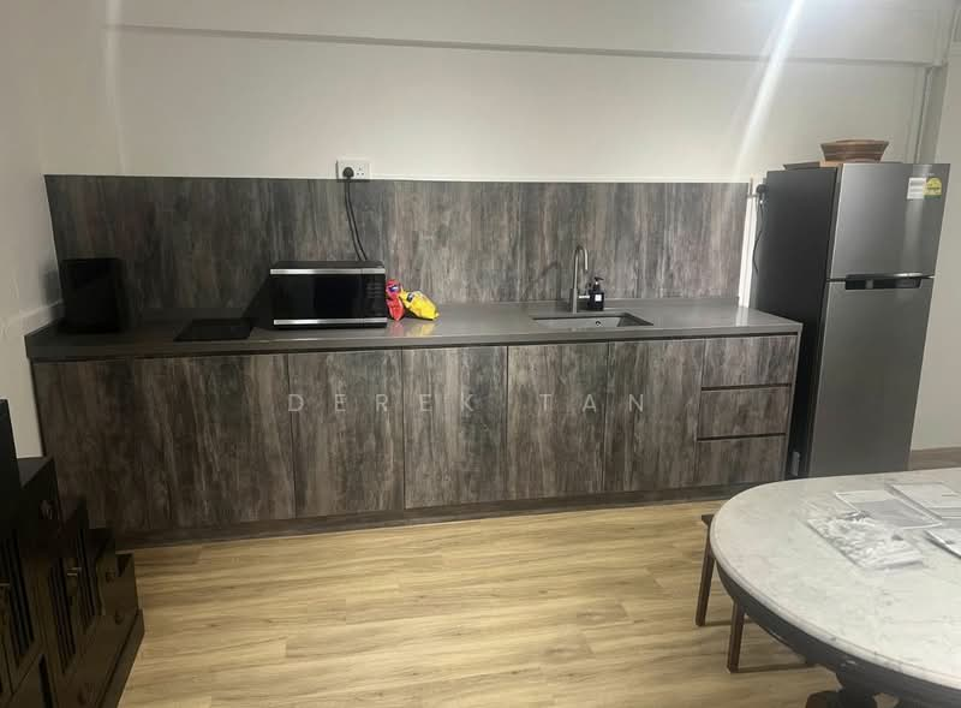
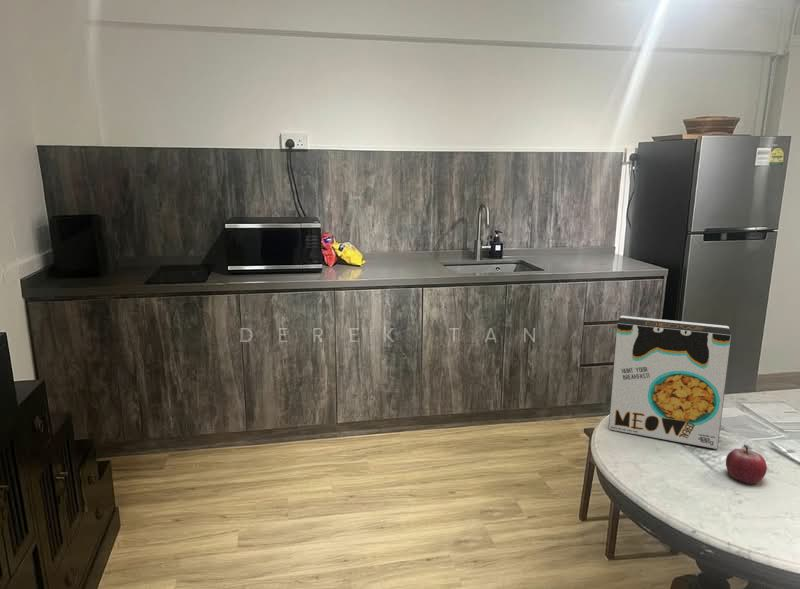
+ fruit (746, 462)
+ cereal box (666, 379)
